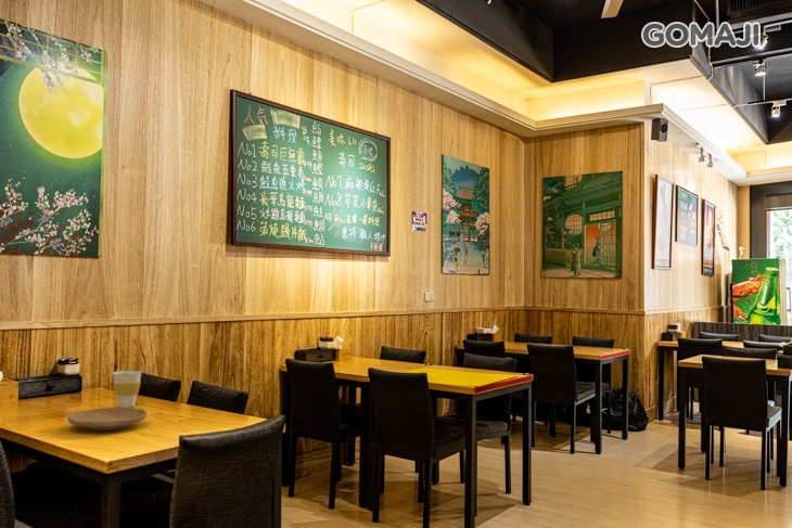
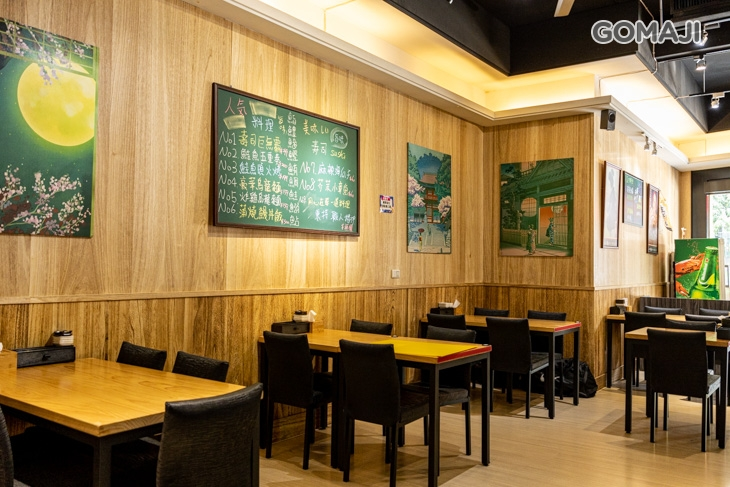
- plate (107, 420)
- cup (126, 389)
